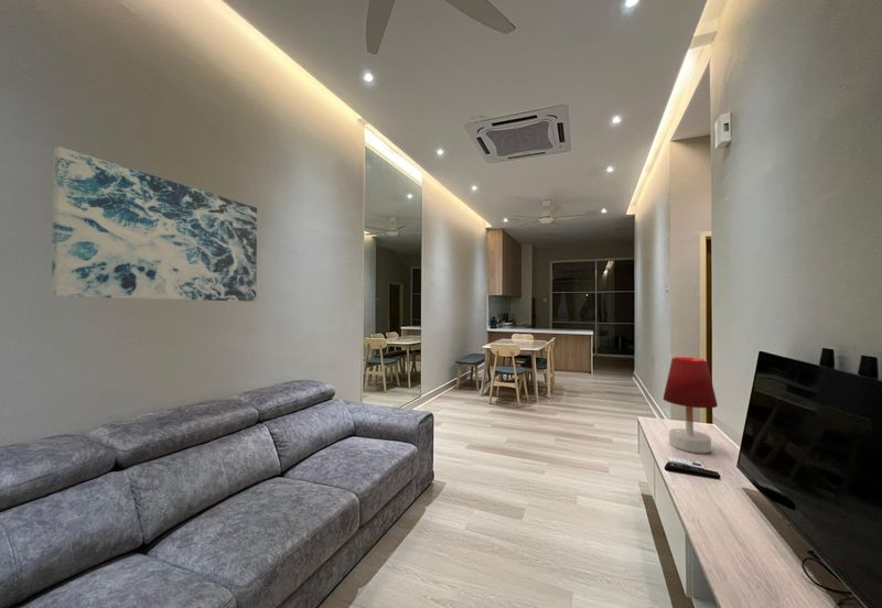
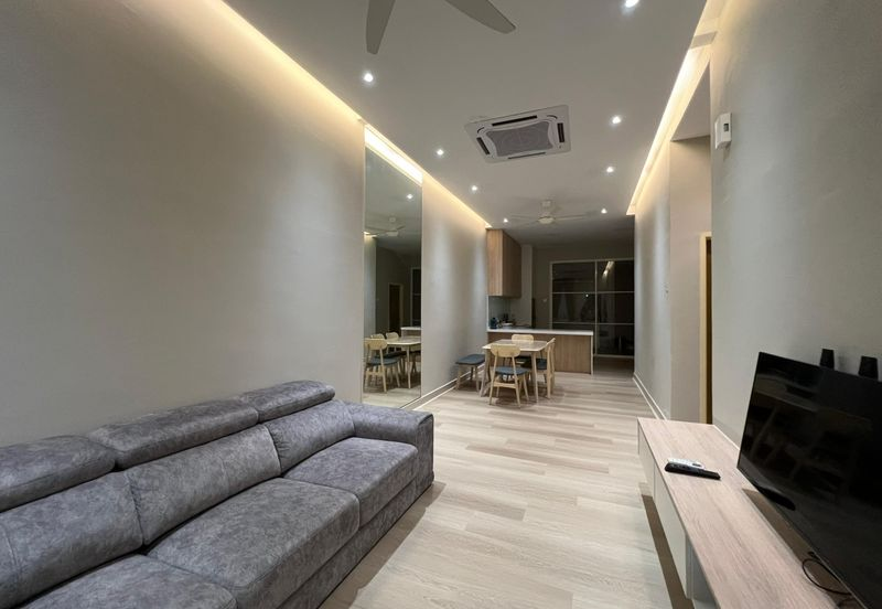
- wall art (178, 241)
- table lamp (689, 402)
